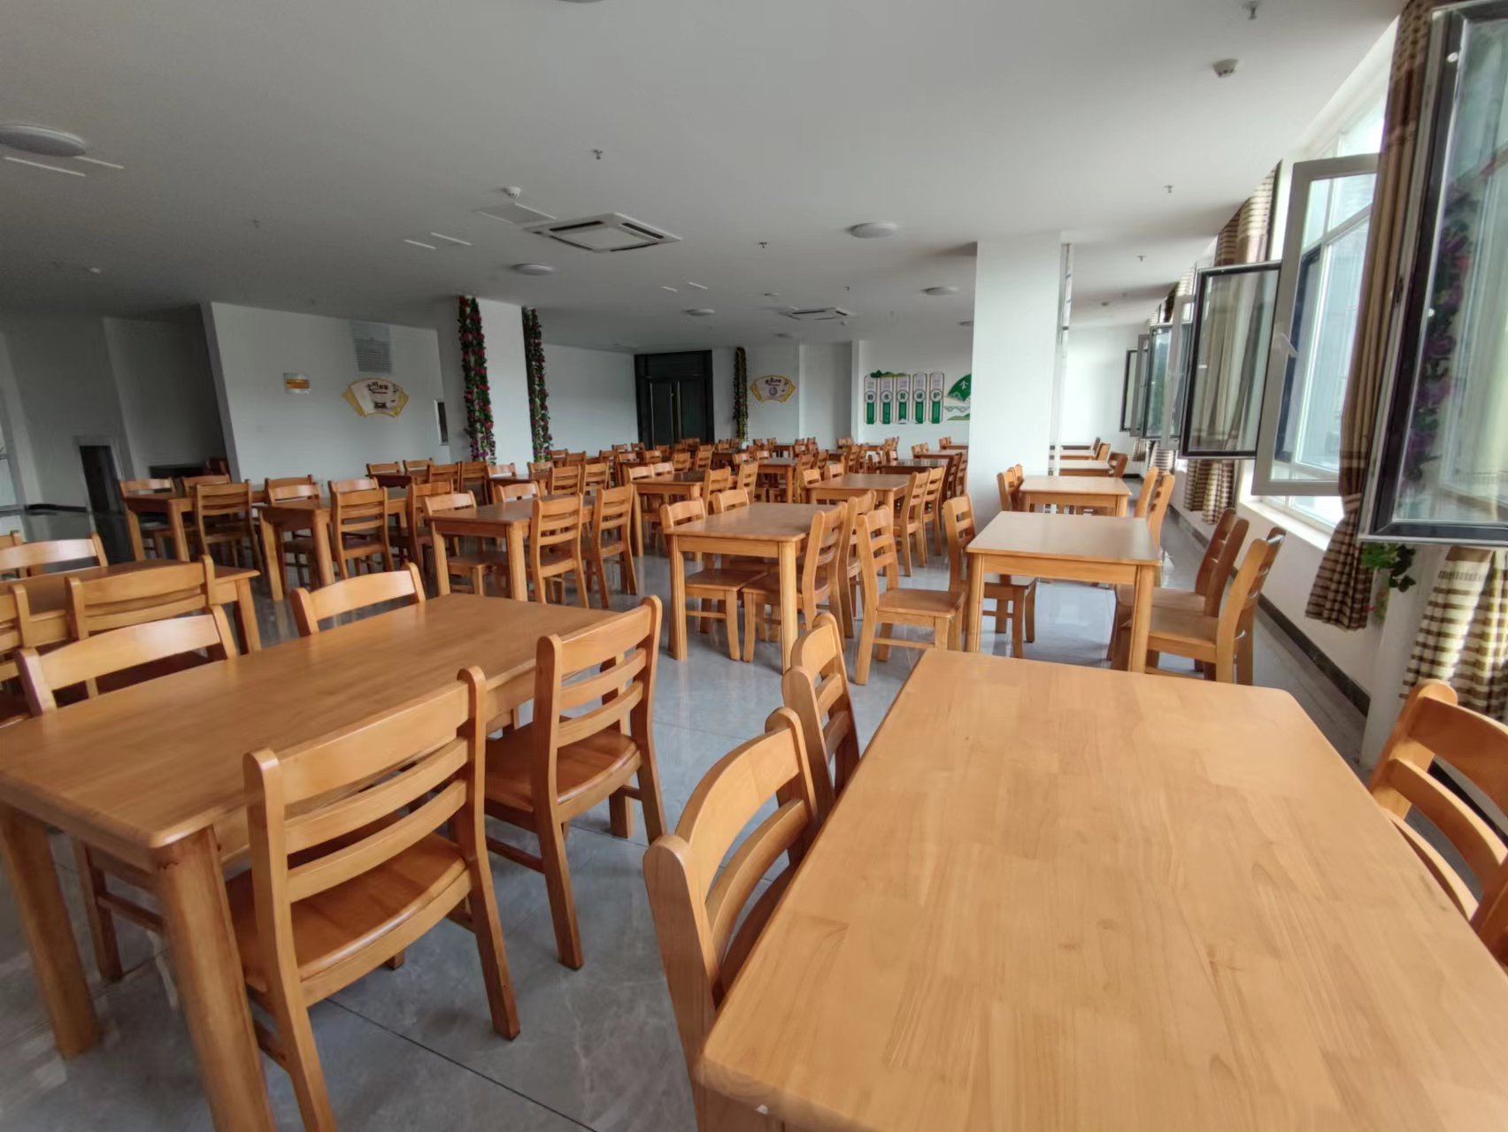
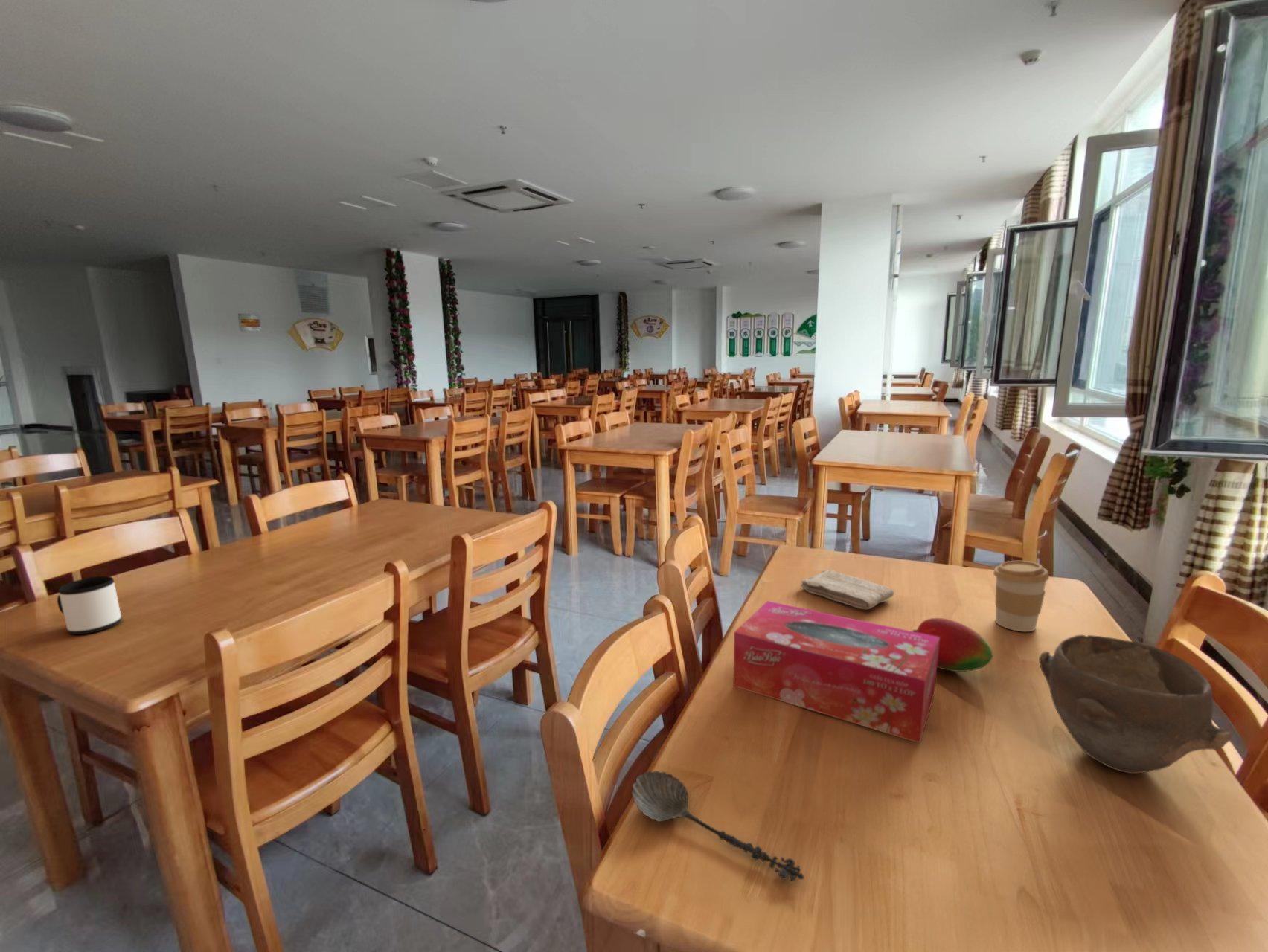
+ bowl (1121, 708)
+ washcloth (845, 588)
+ coffee cup (1018, 594)
+ mug (84, 604)
+ fruit (951, 645)
+ spoon (712, 827)
+ tissue box (833, 662)
